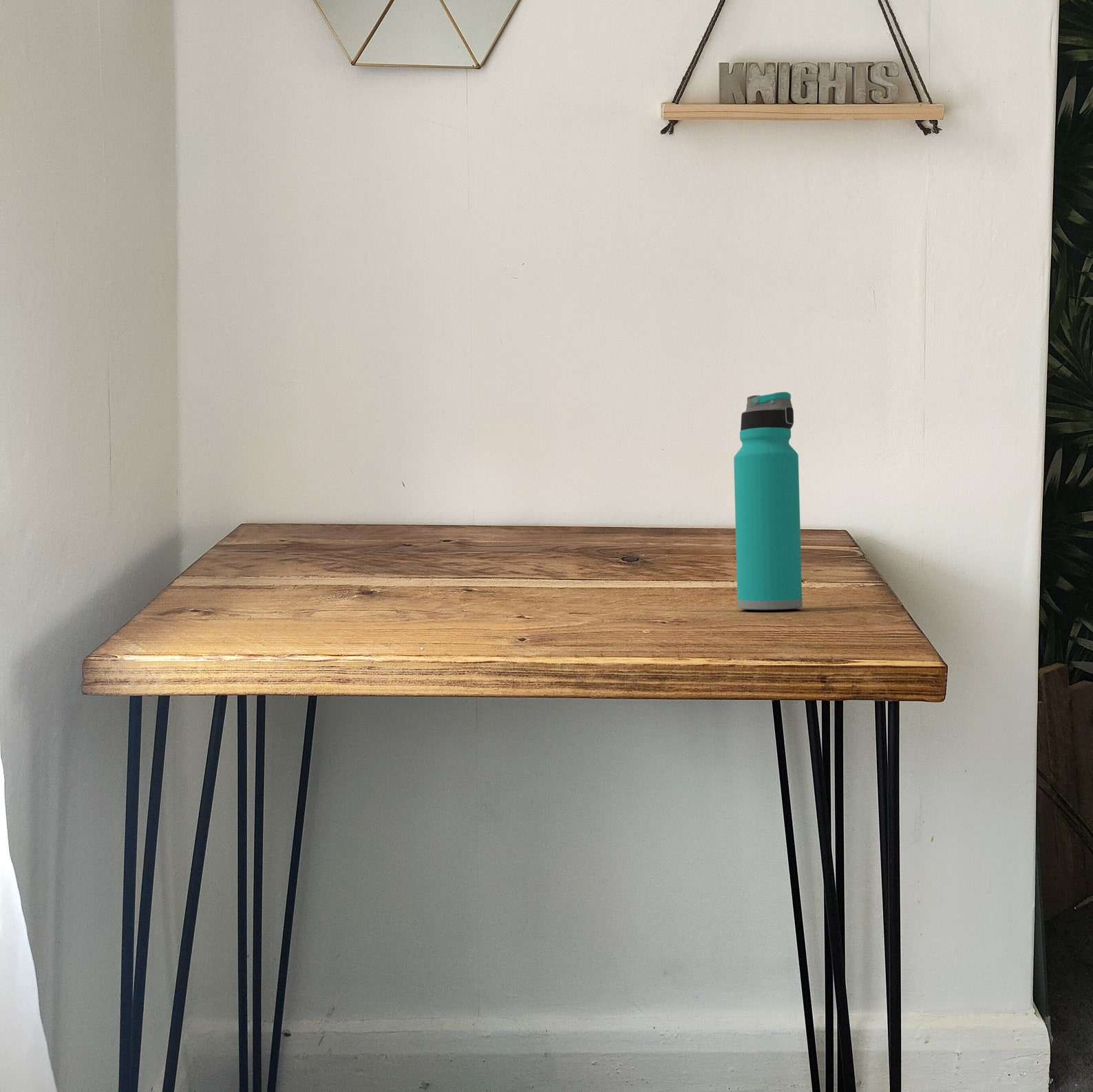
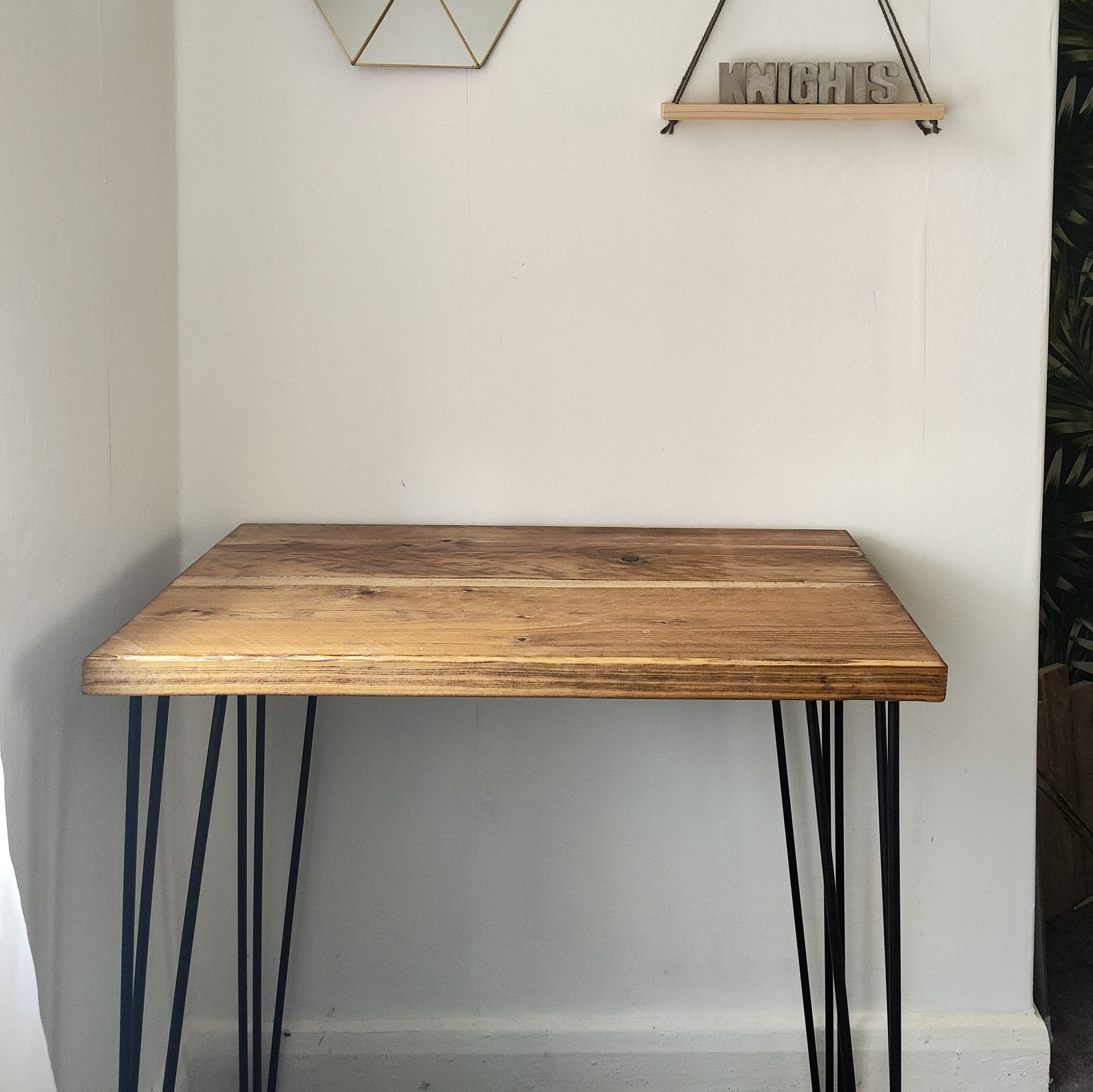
- water bottle (767, 501)
